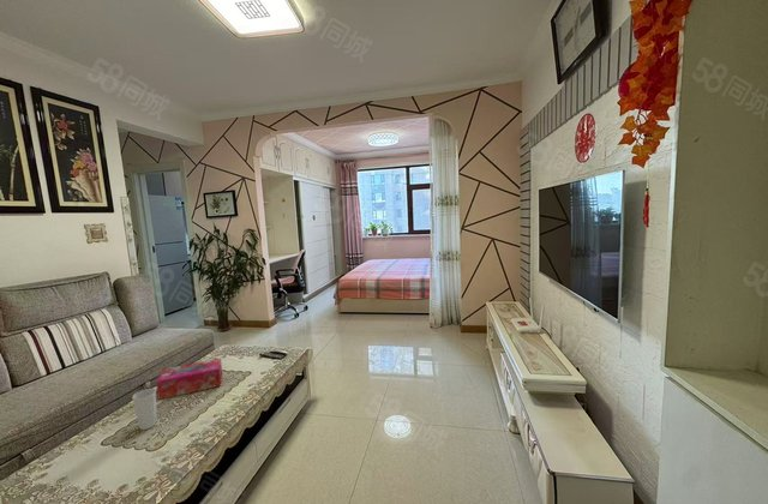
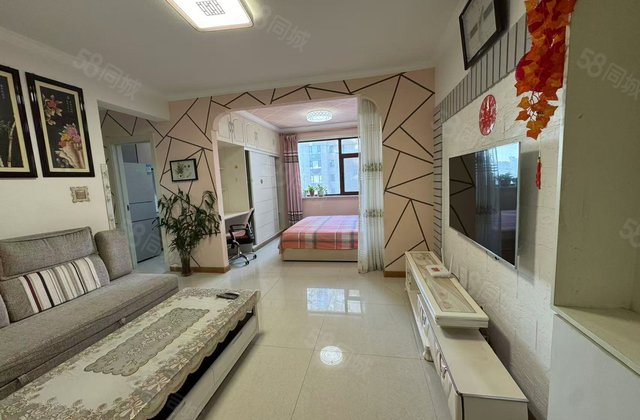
- tissue box (191, 377)
- cup (145, 409)
